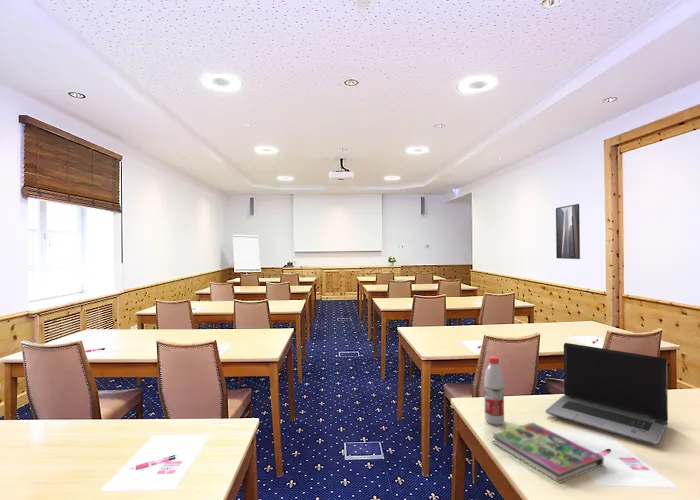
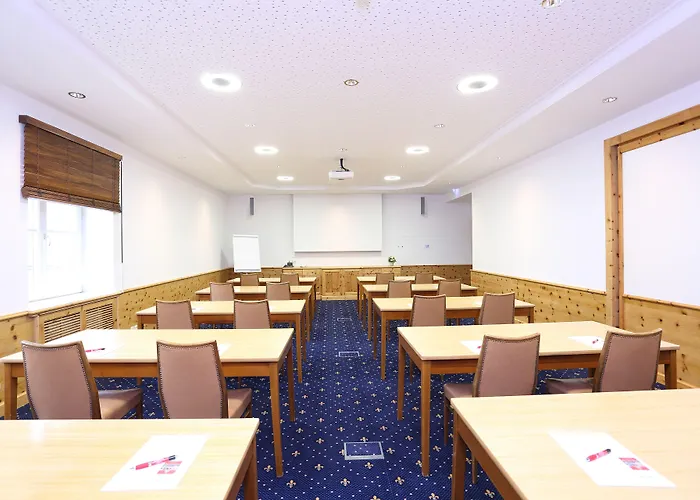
- laptop computer (604, 388)
- water bottle (494, 389)
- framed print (567, 232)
- book (544, 448)
